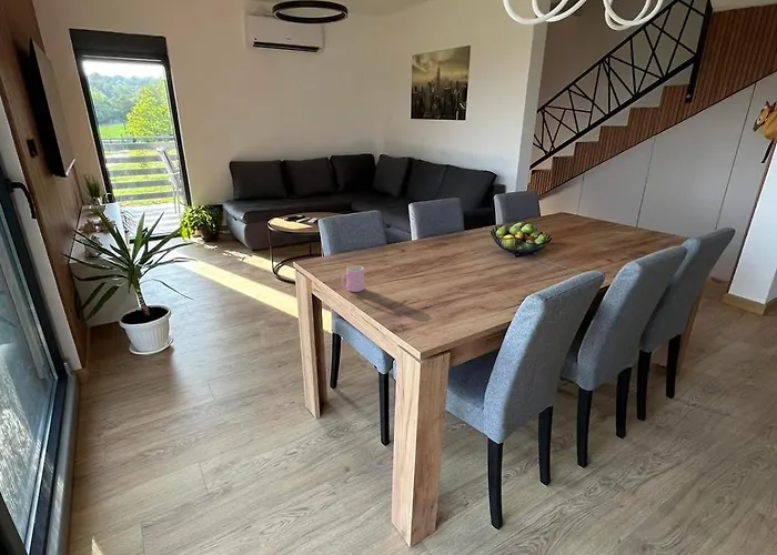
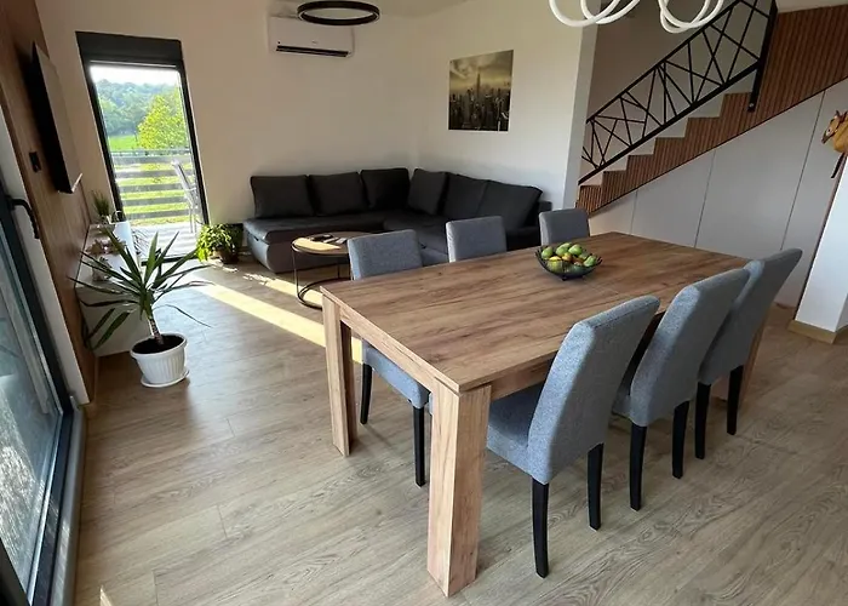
- cup (352, 279)
